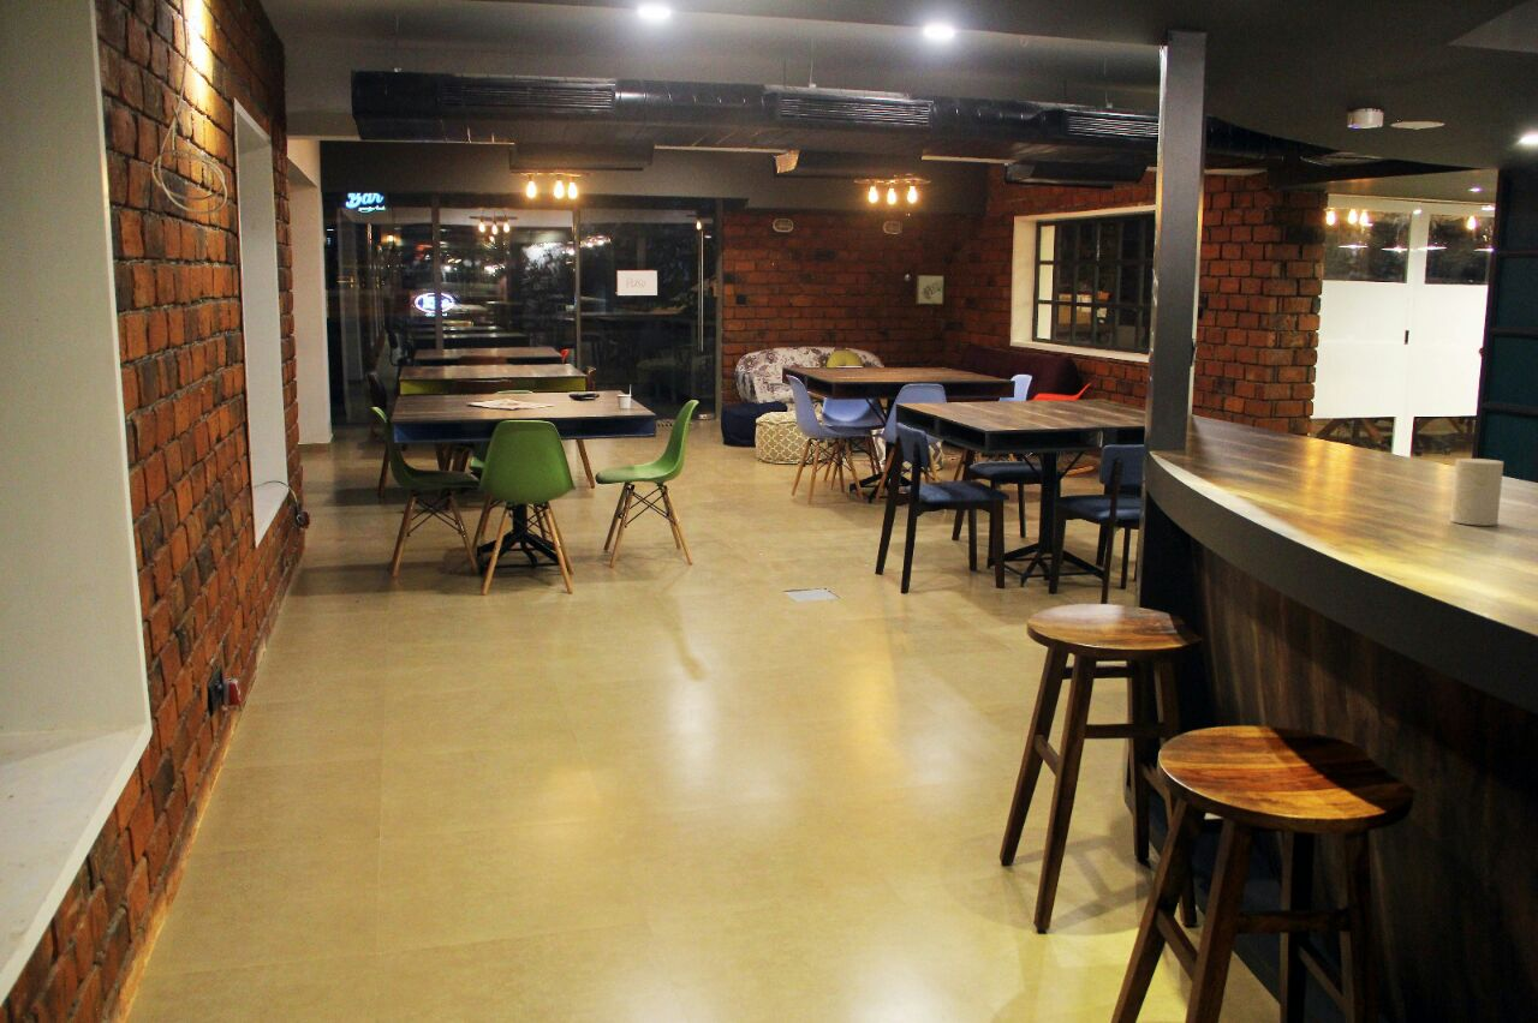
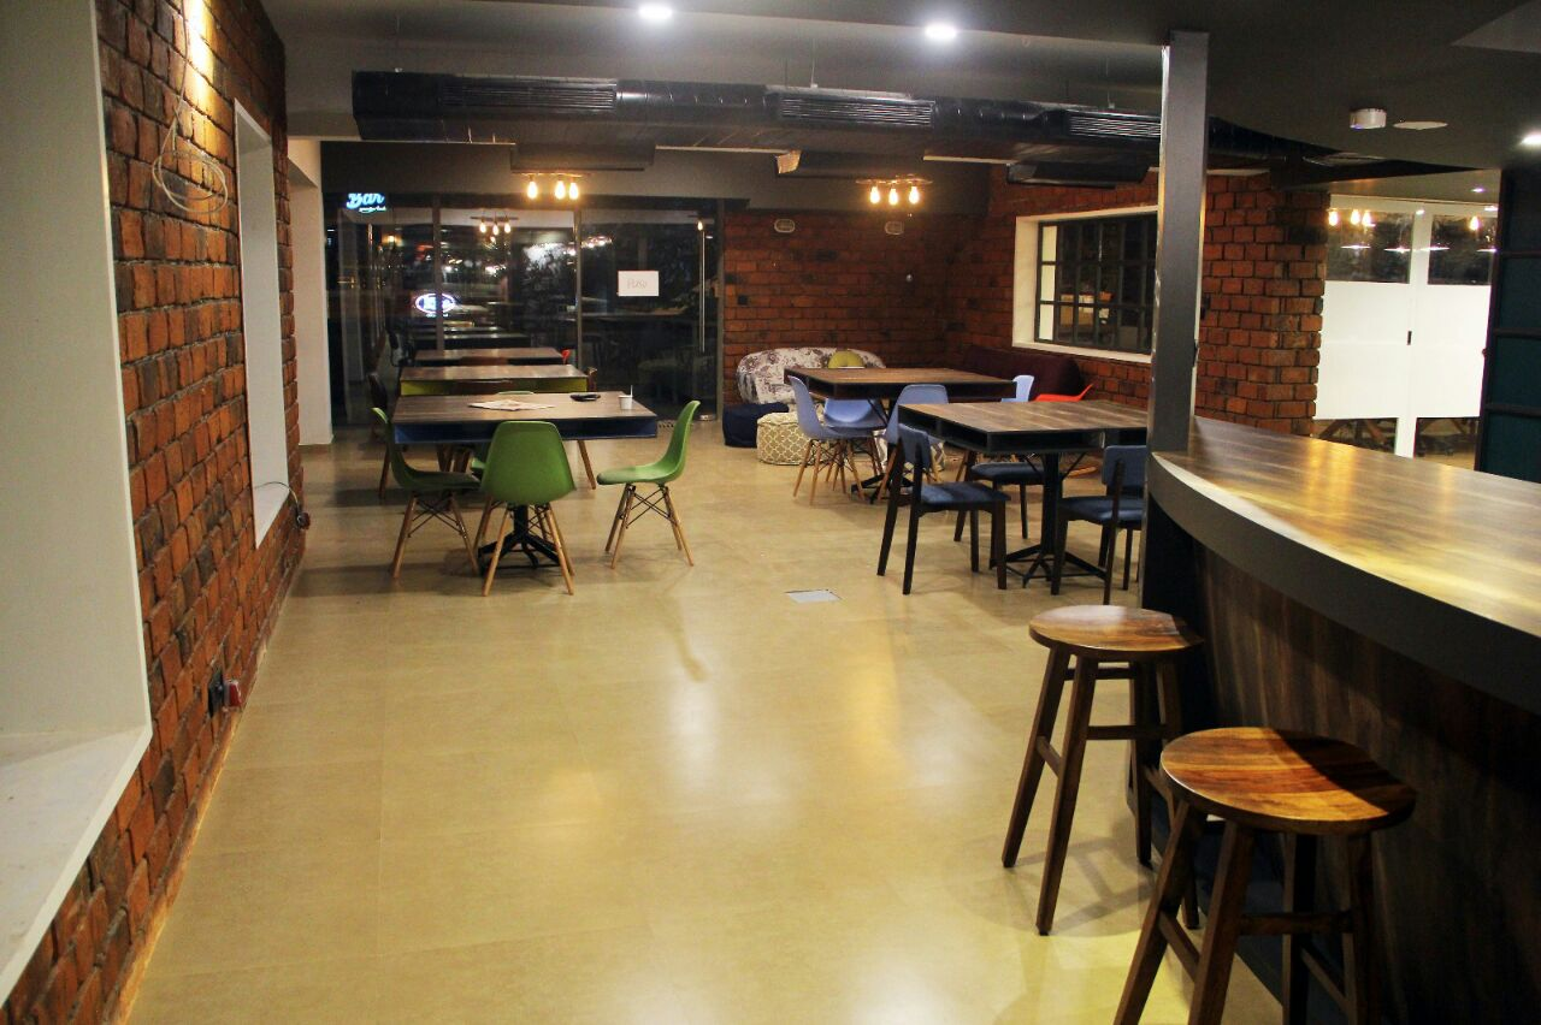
- wall art (930, 289)
- cup (1476, 491)
